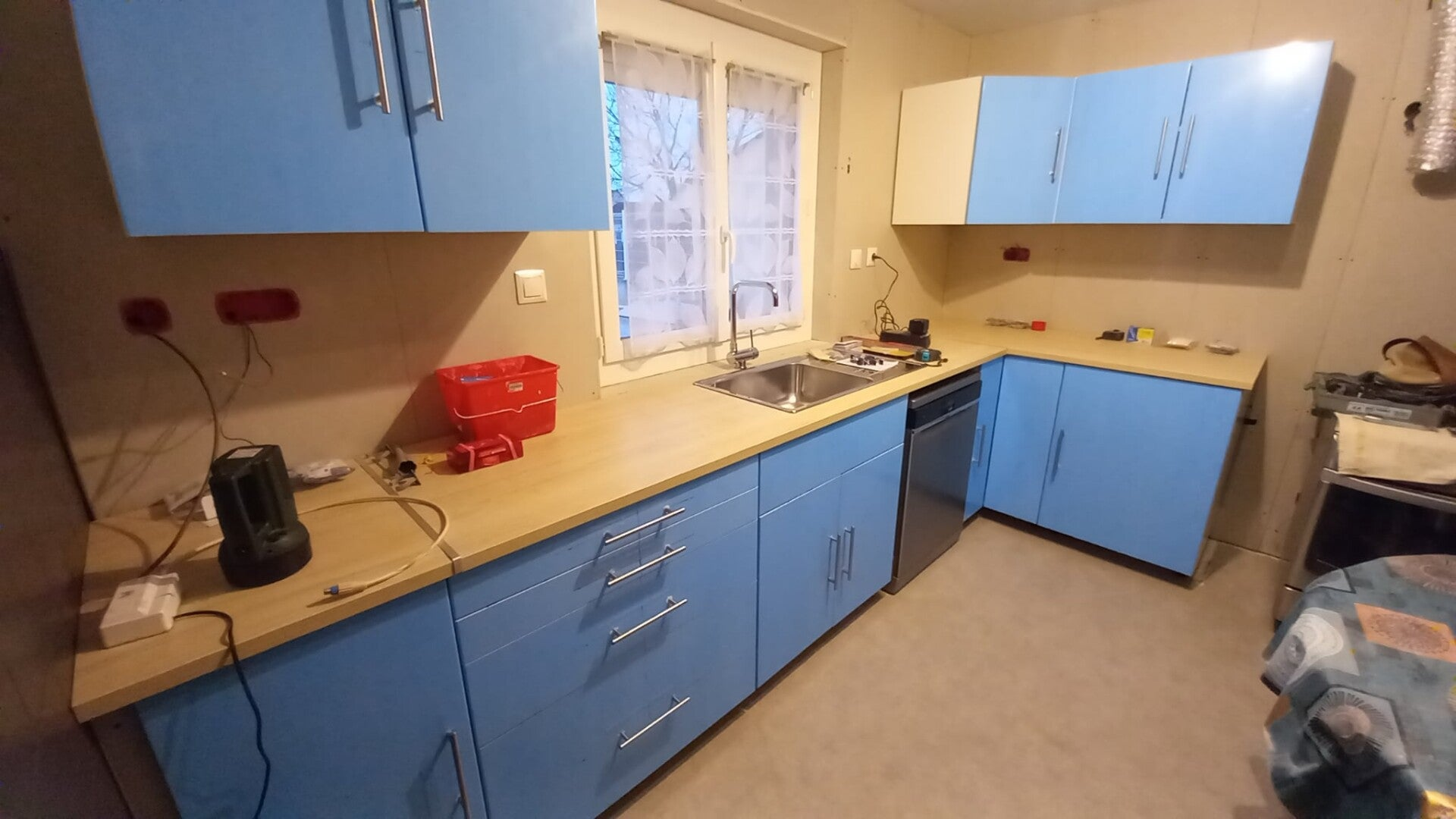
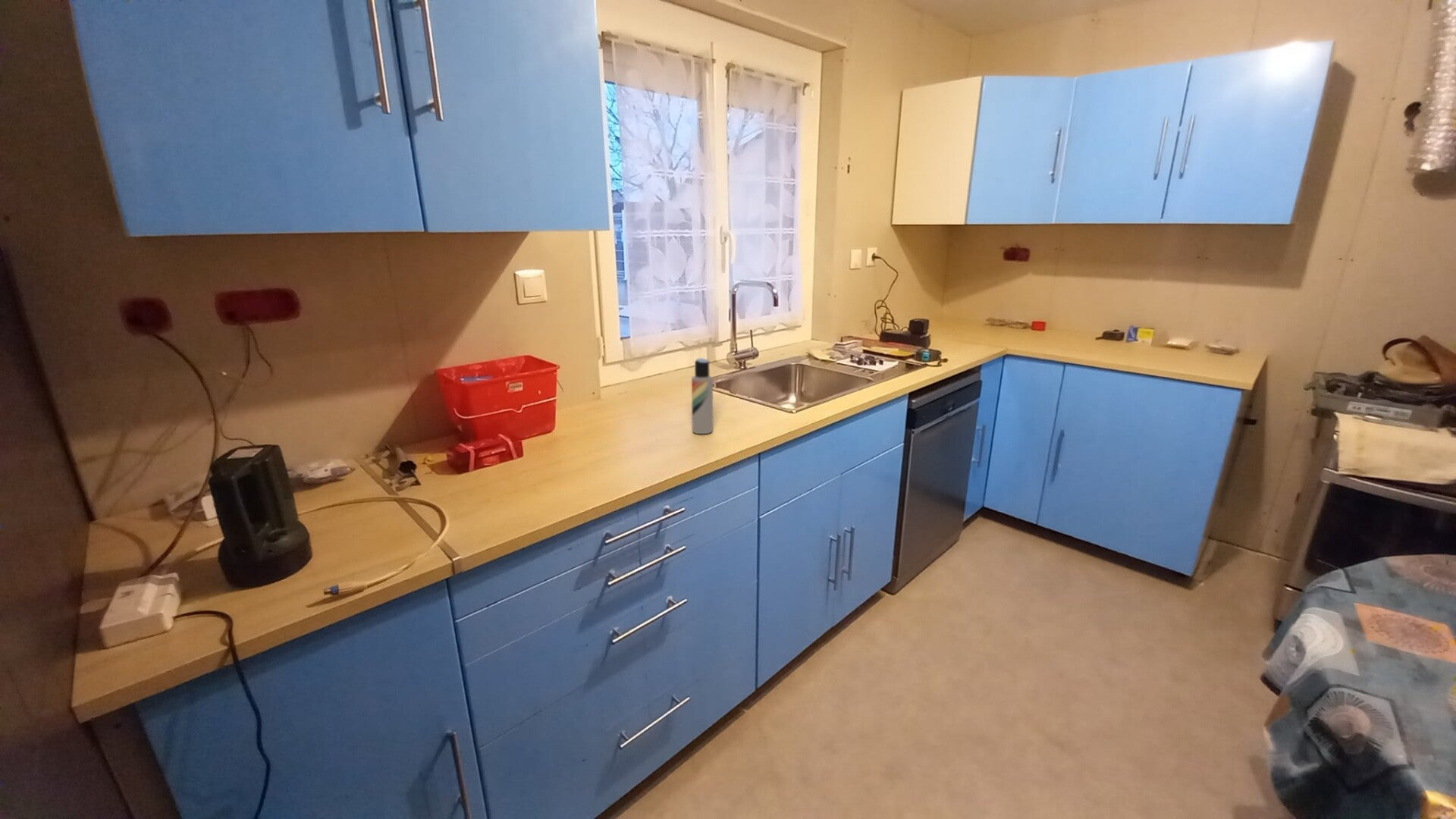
+ lotion bottle (702, 396)
